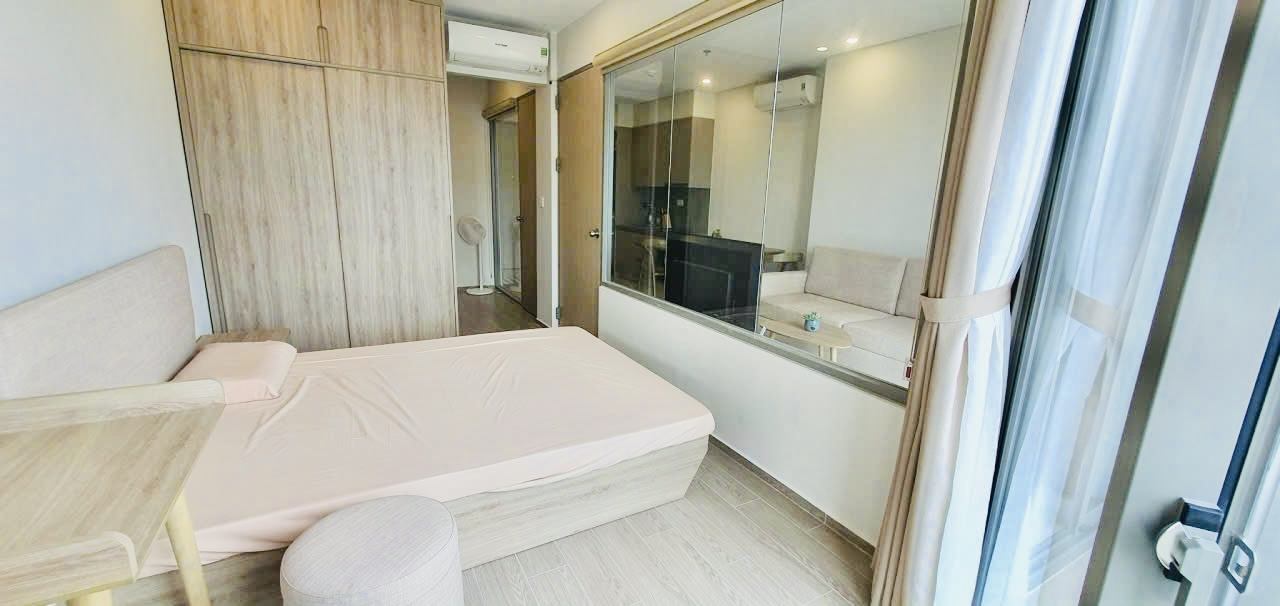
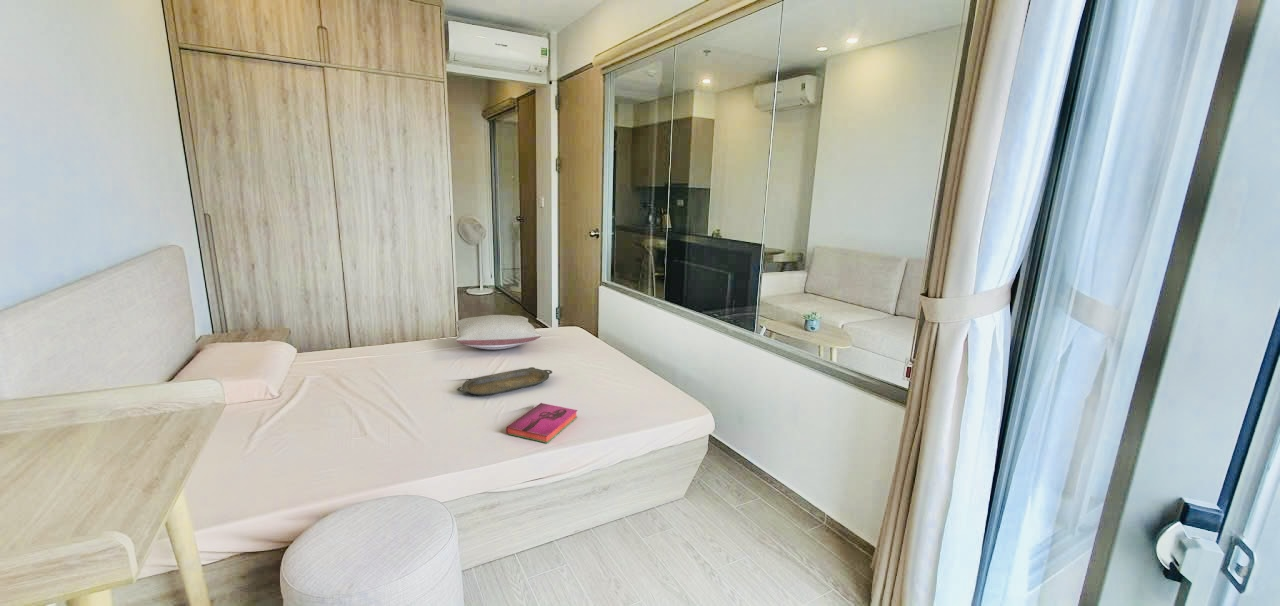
+ serving tray (507, 382)
+ pillow (496, 329)
+ hardback book (543, 421)
